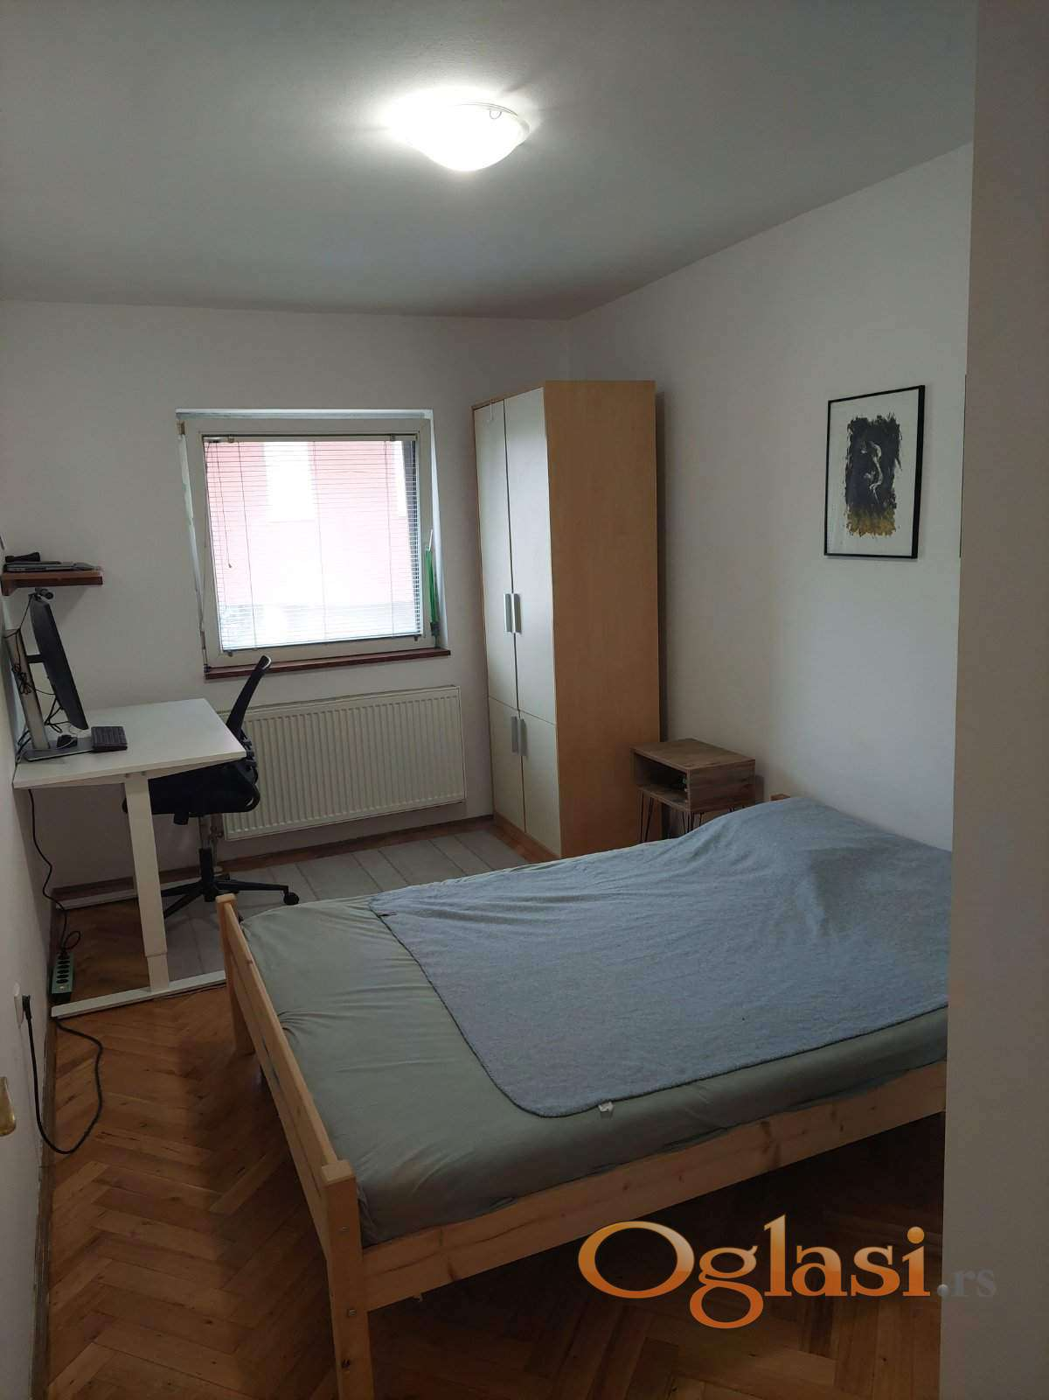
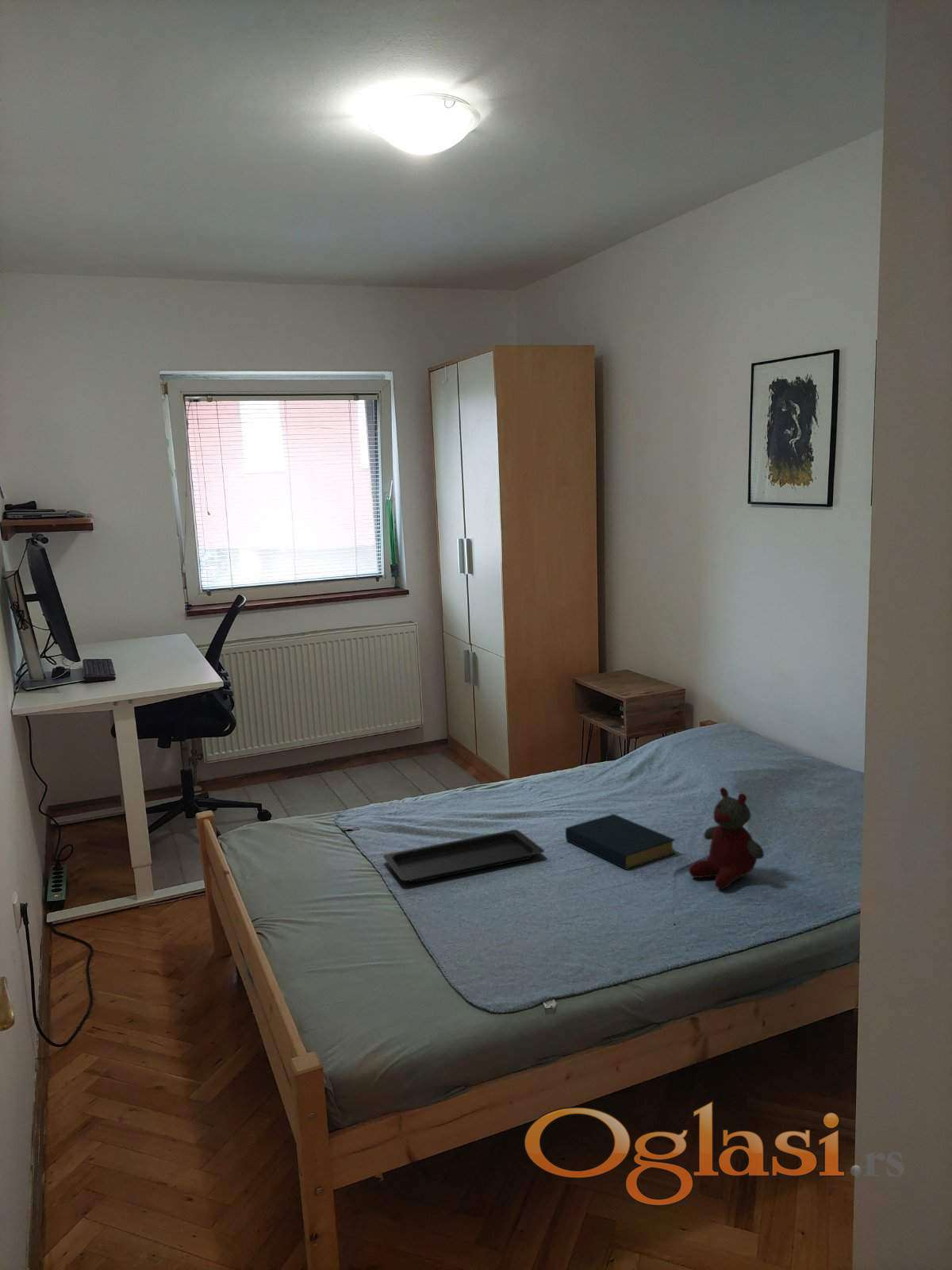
+ hardback book (619, 840)
+ stuffed bear (724, 835)
+ serving tray (463, 856)
